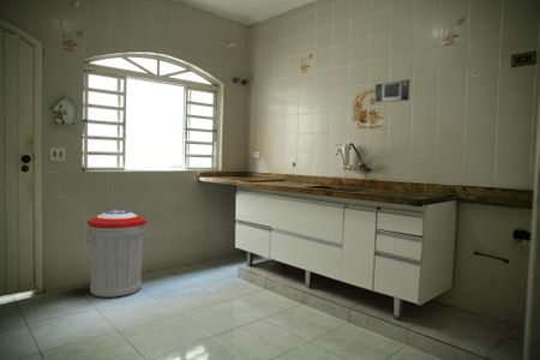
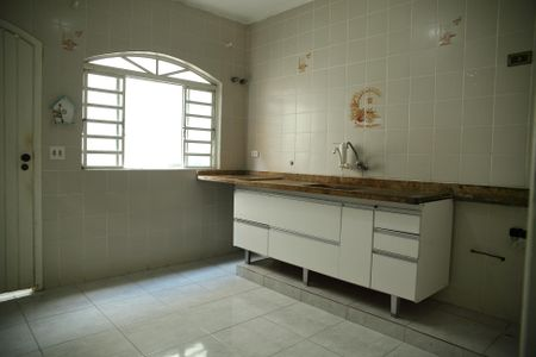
- calendar (391, 91)
- trash can (116, 250)
